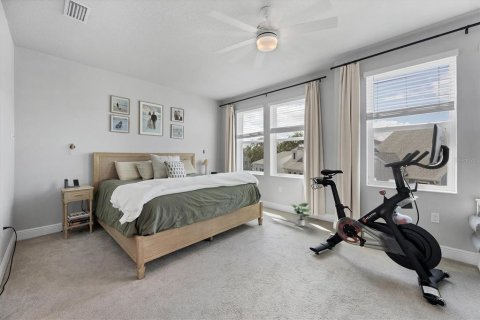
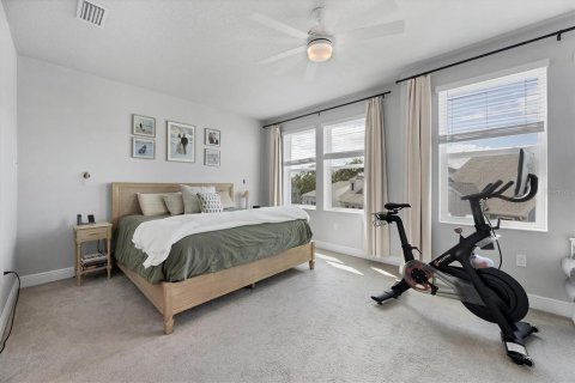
- potted plant (302, 214)
